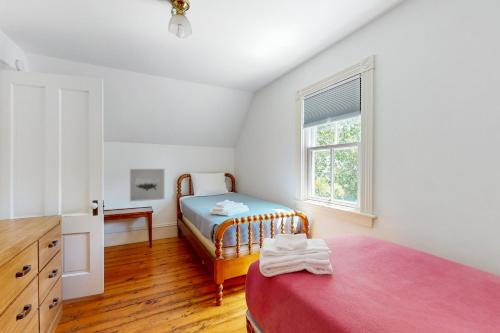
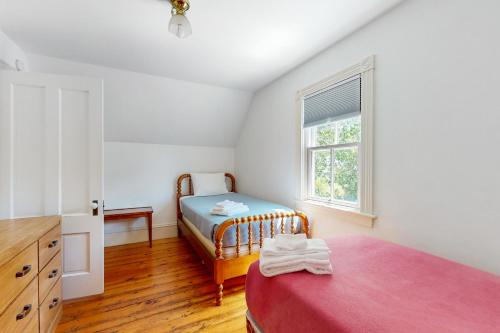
- wall art (147, 184)
